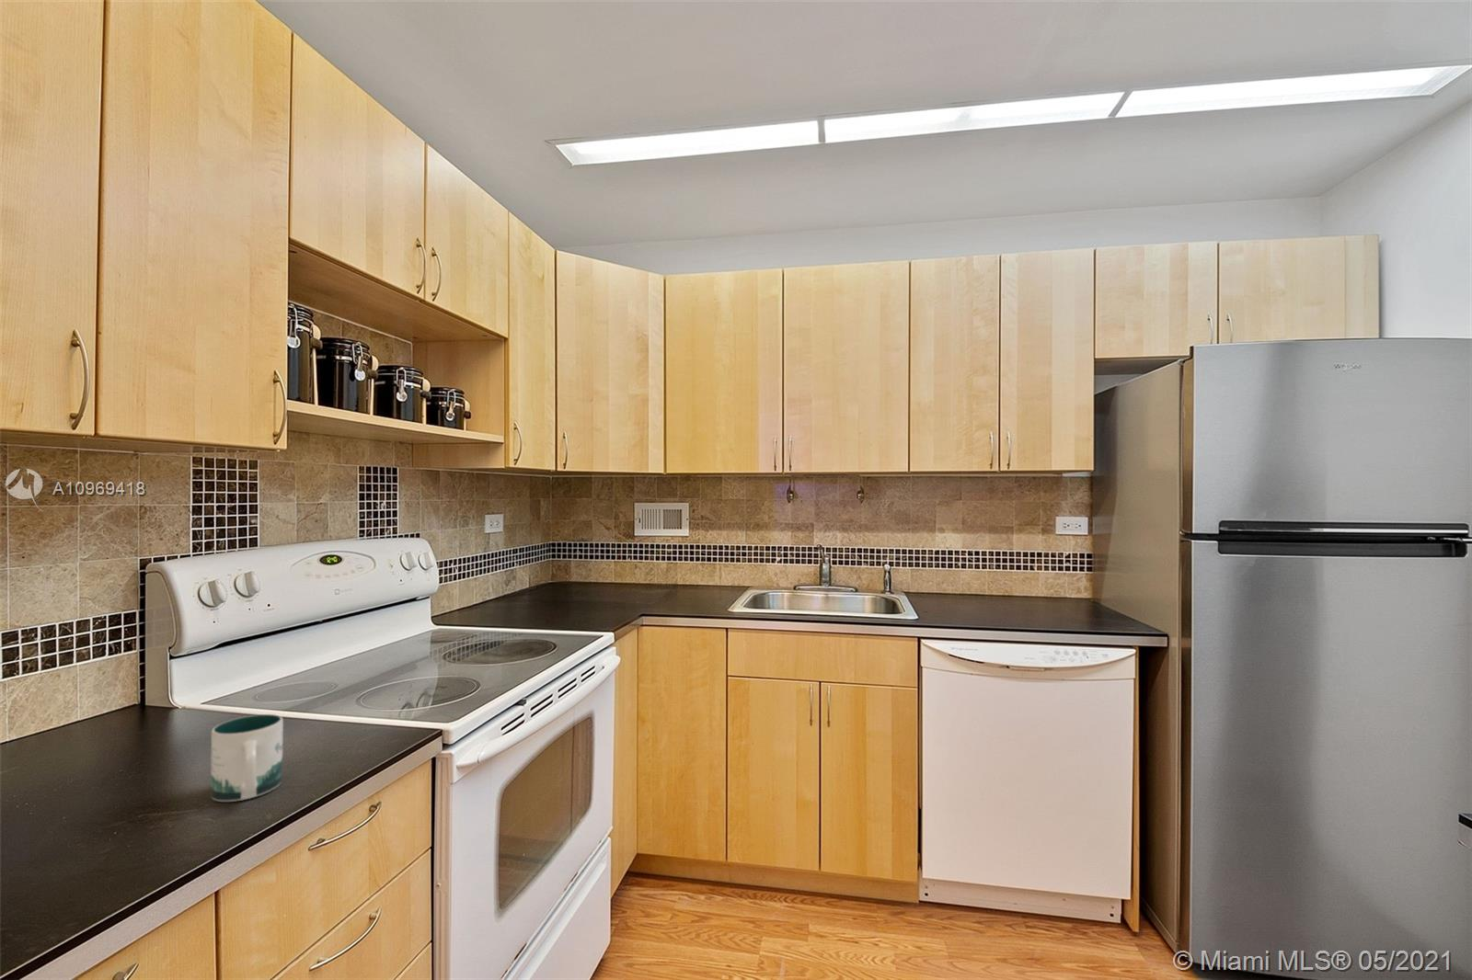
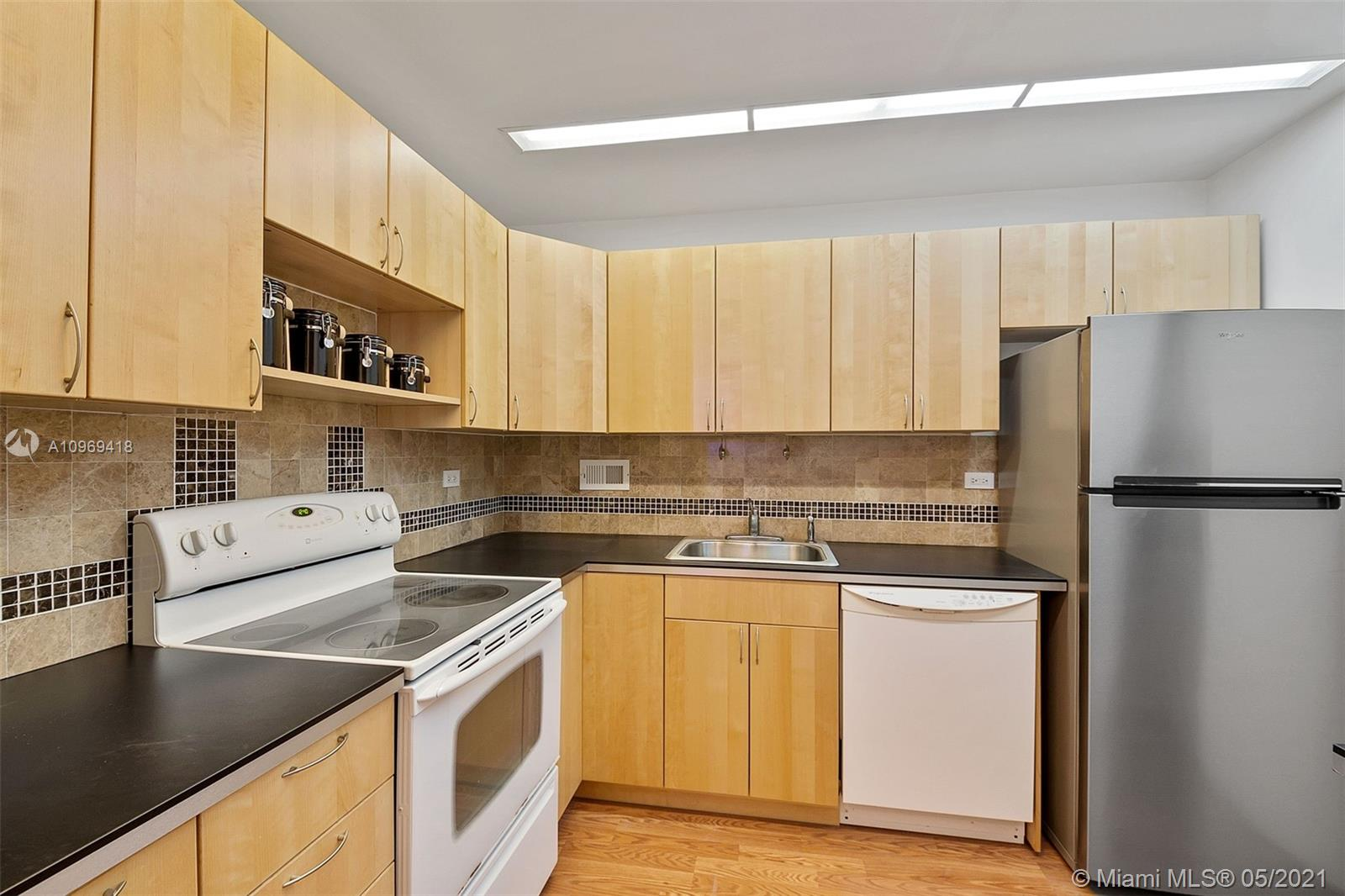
- mug (247, 760)
